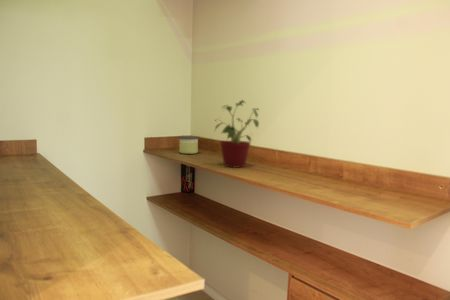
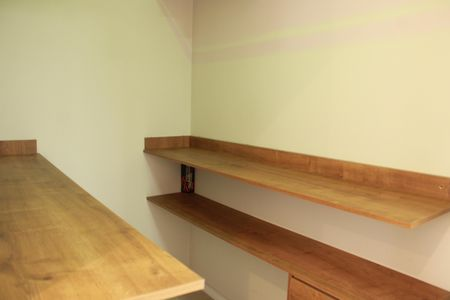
- candle (188, 144)
- potted plant (241, 134)
